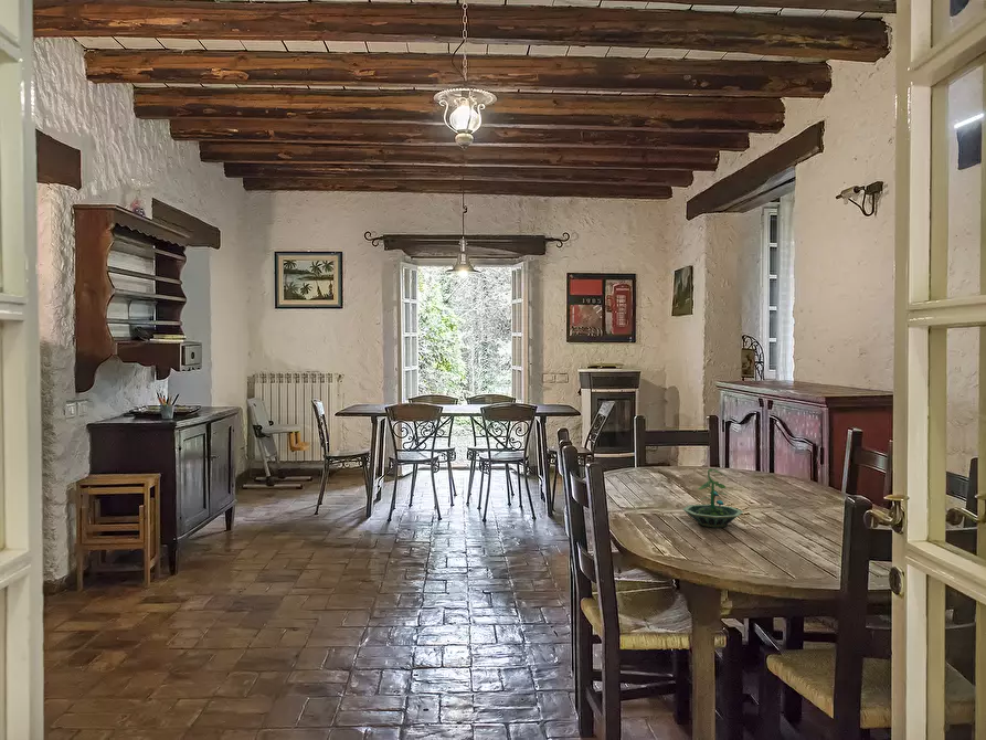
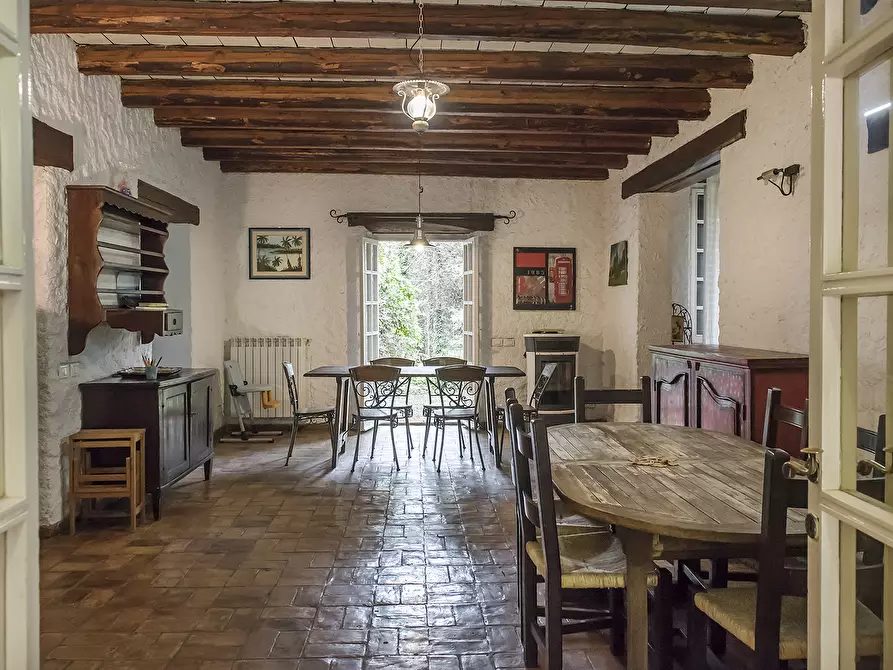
- terrarium (712, 479)
